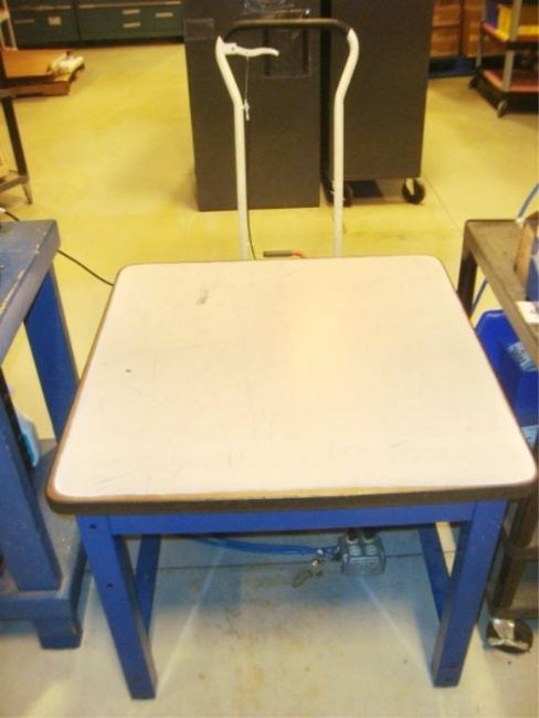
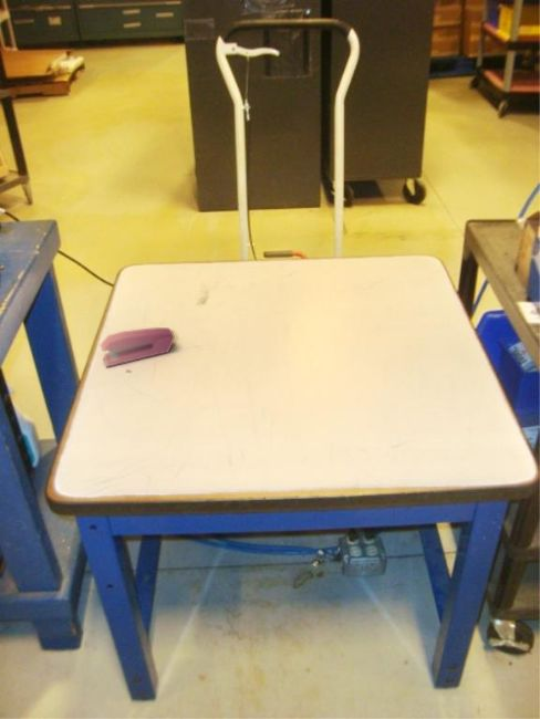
+ stapler (137, 343)
